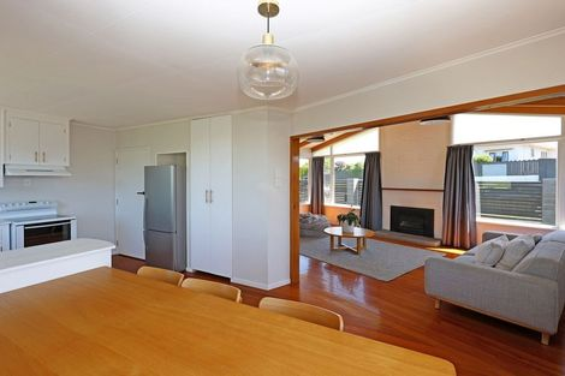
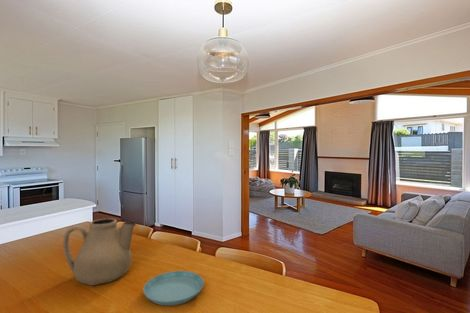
+ teapot (101, 248)
+ saucer (174, 288)
